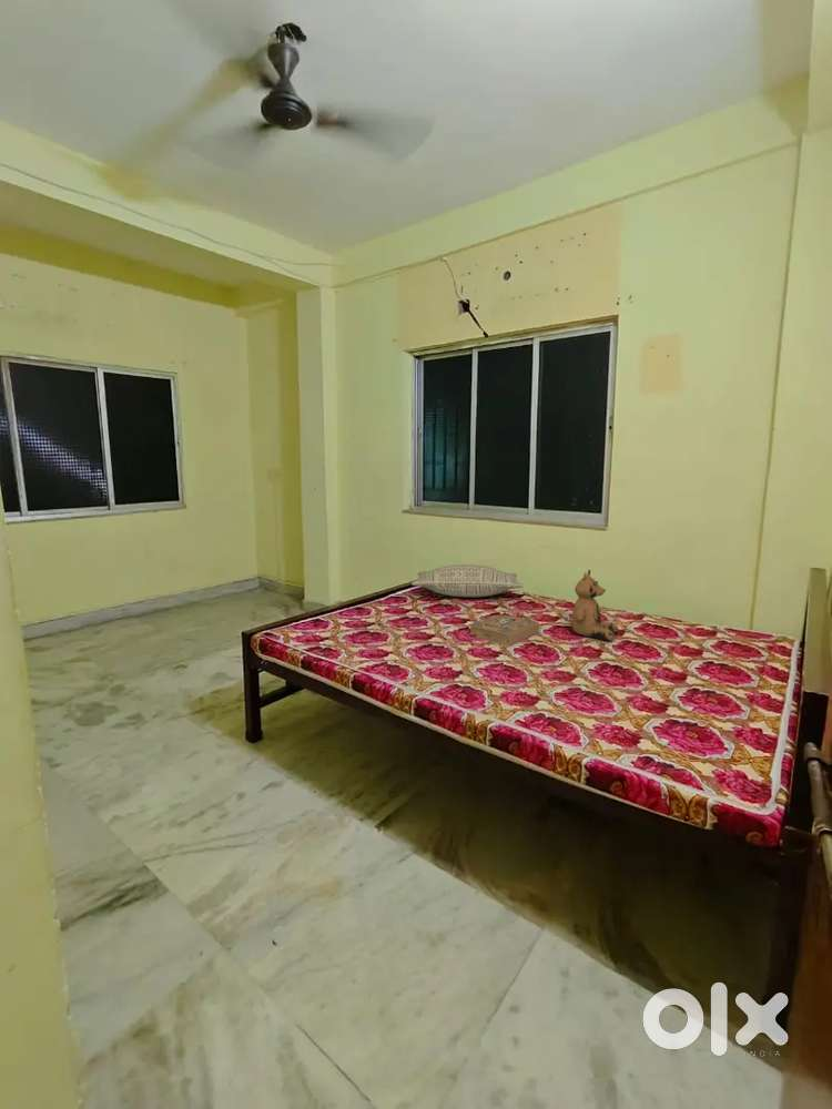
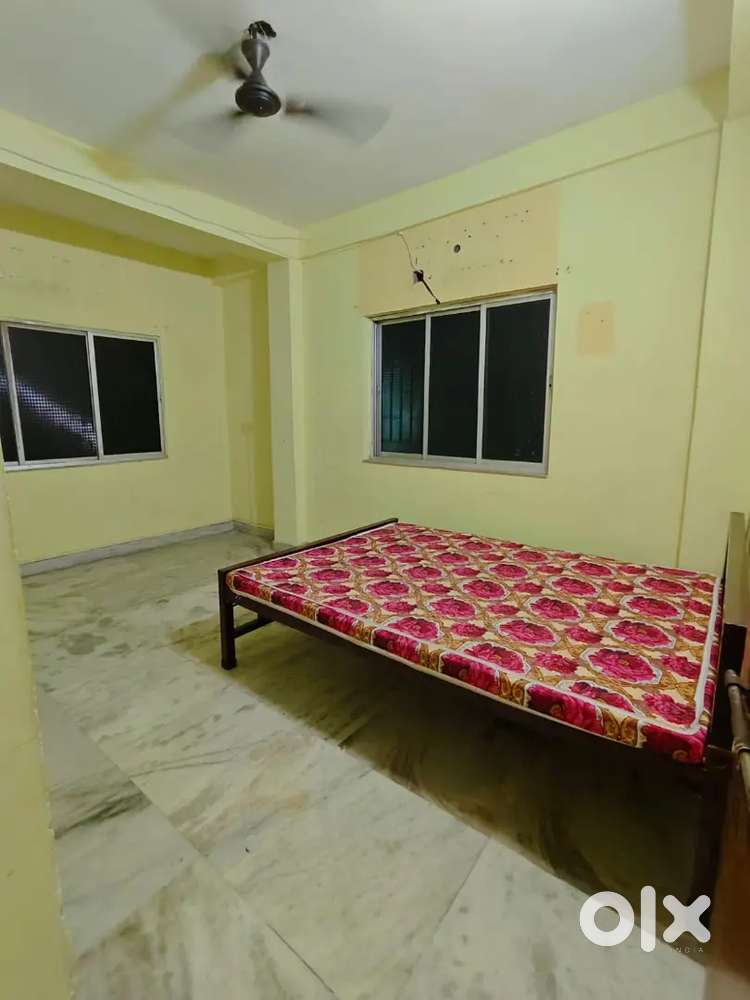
- book (506, 625)
- teddy bear (595, 603)
- pillow (466, 580)
